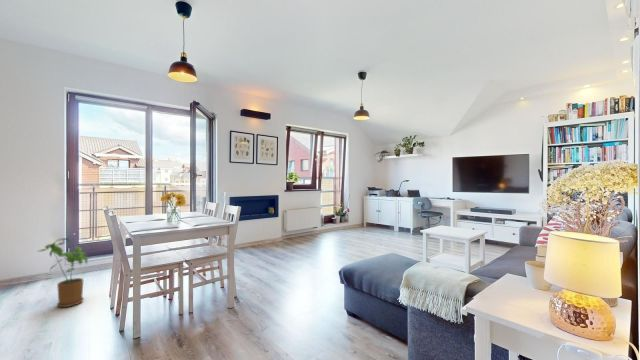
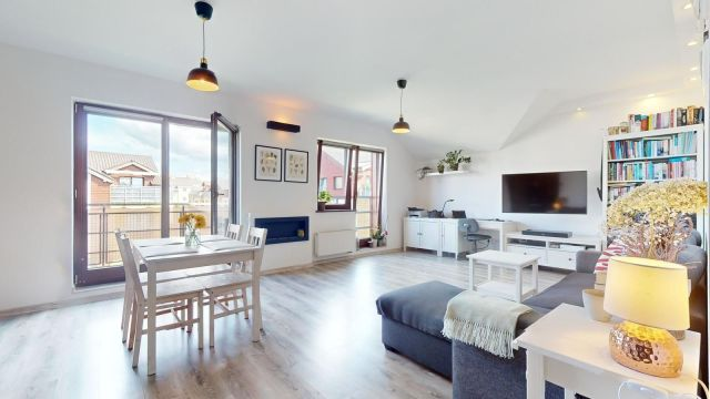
- house plant (70, 269)
